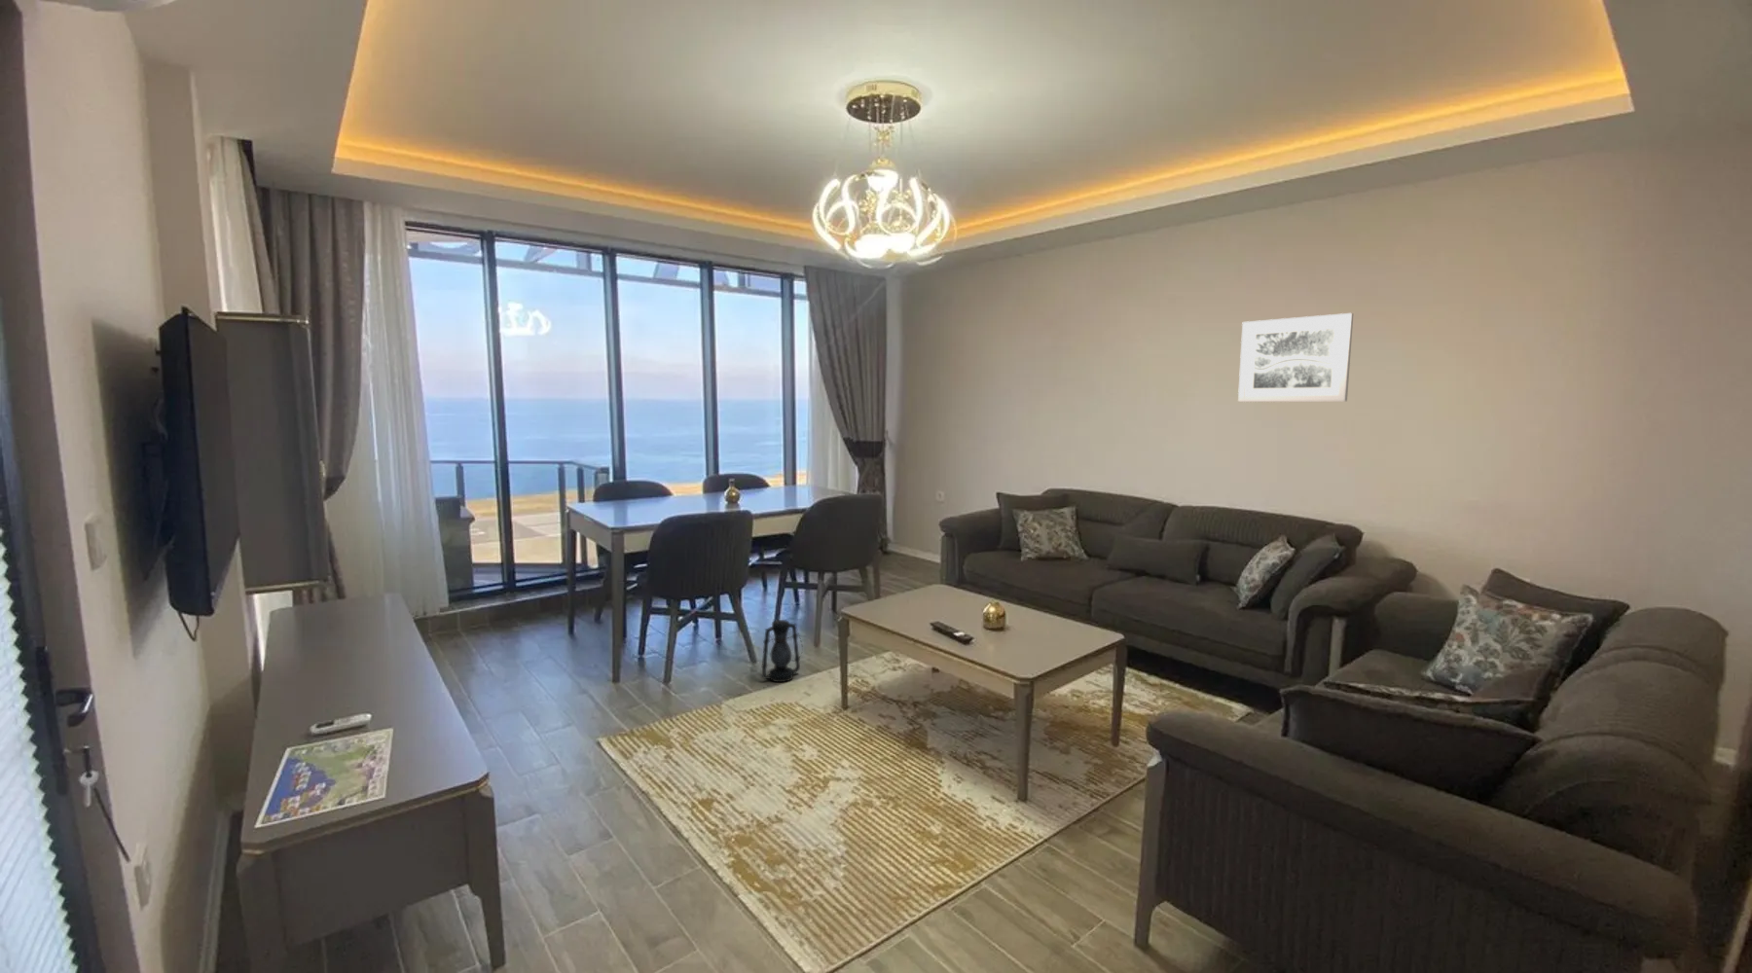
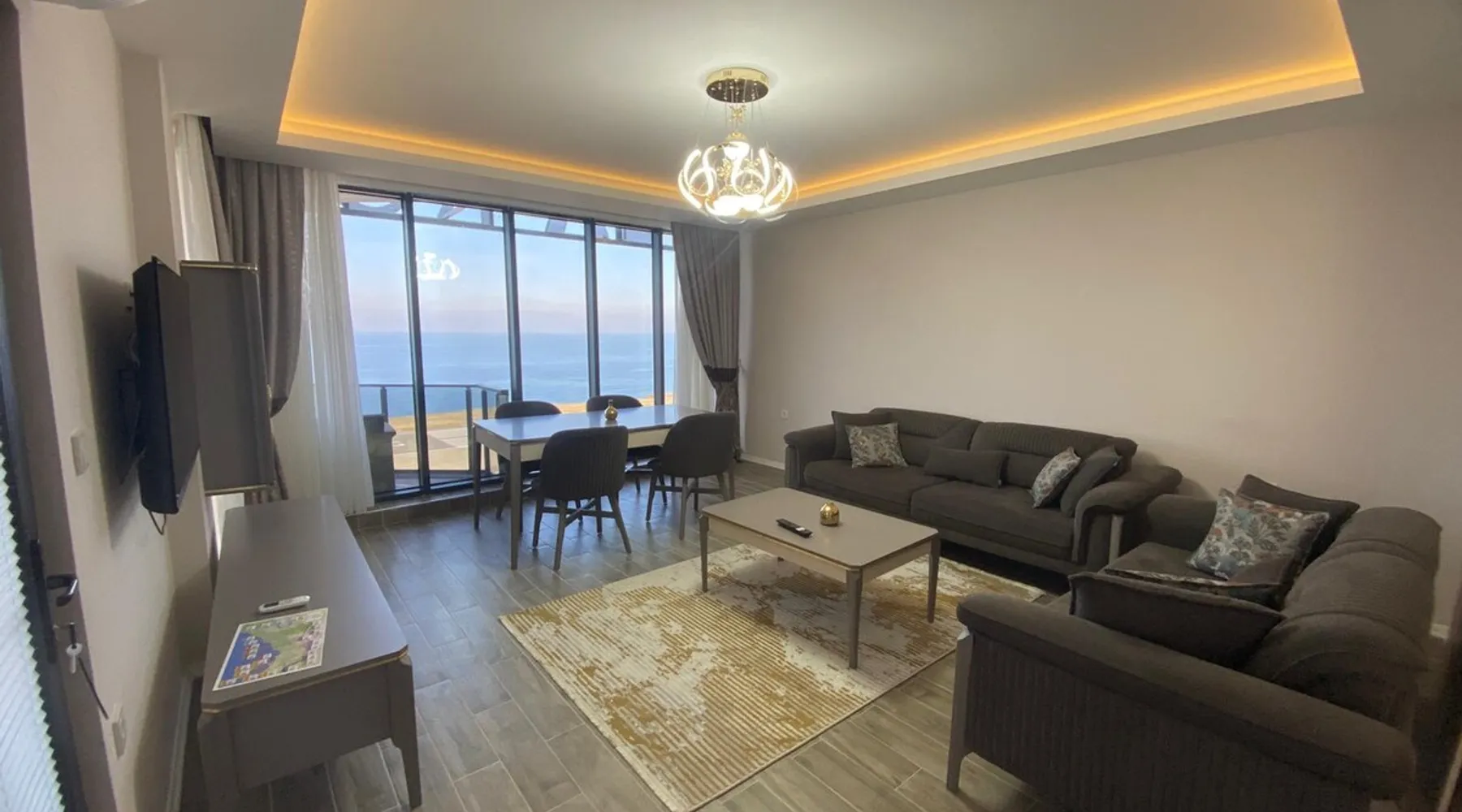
- wall art (1292, 359)
- lantern (785, 651)
